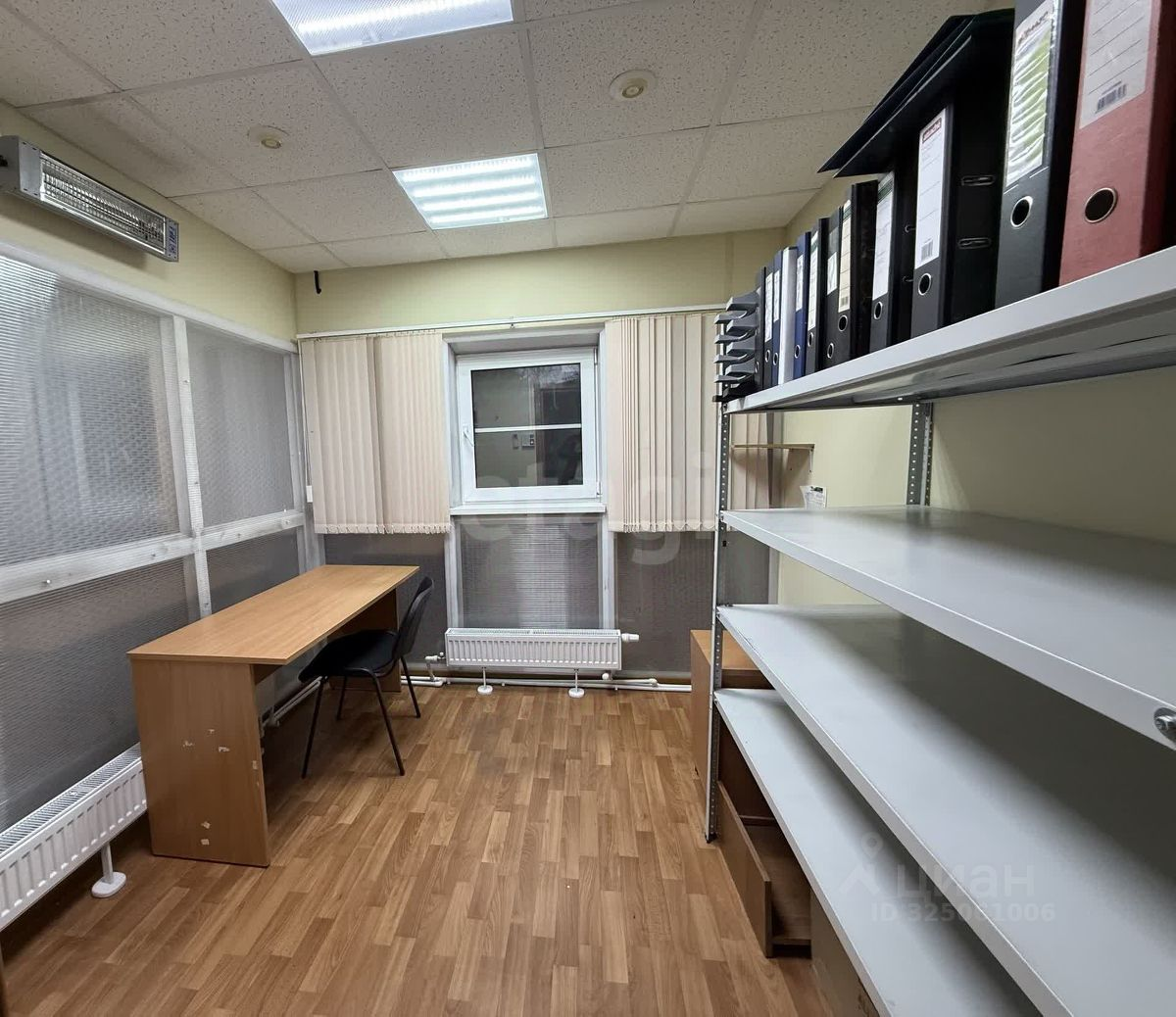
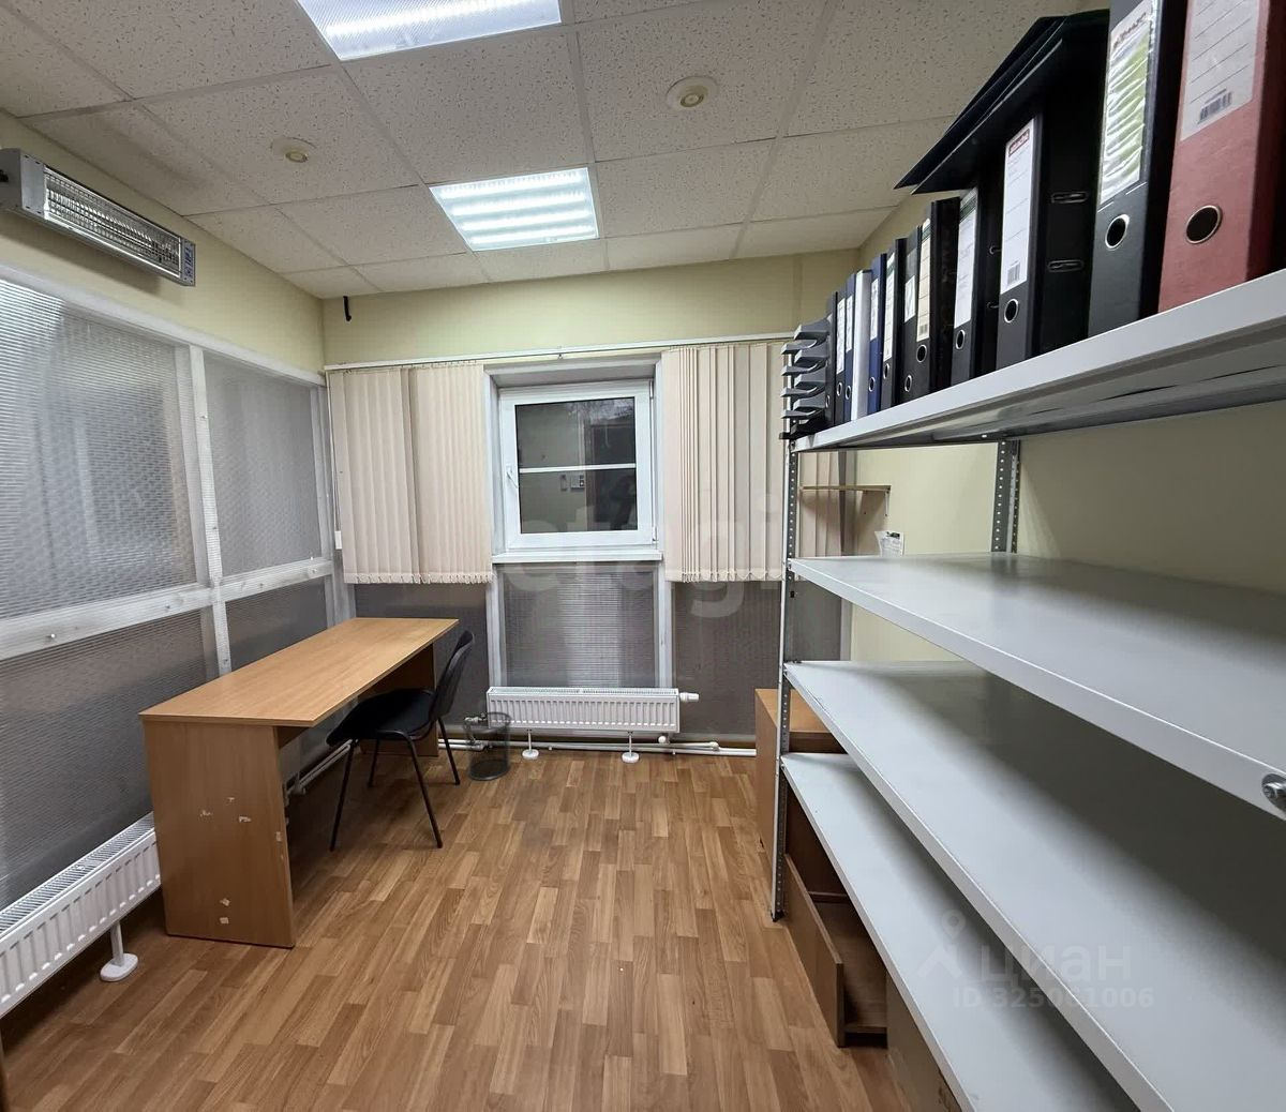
+ waste bin (488, 745)
